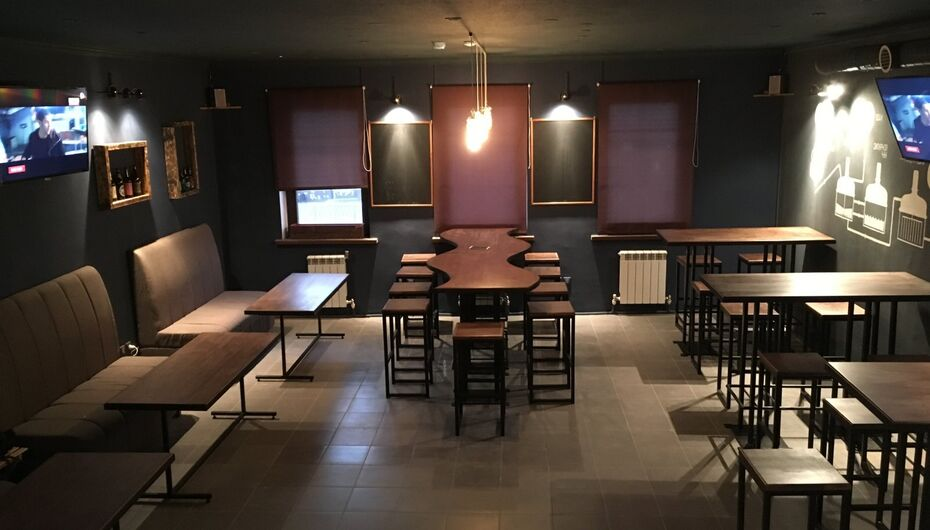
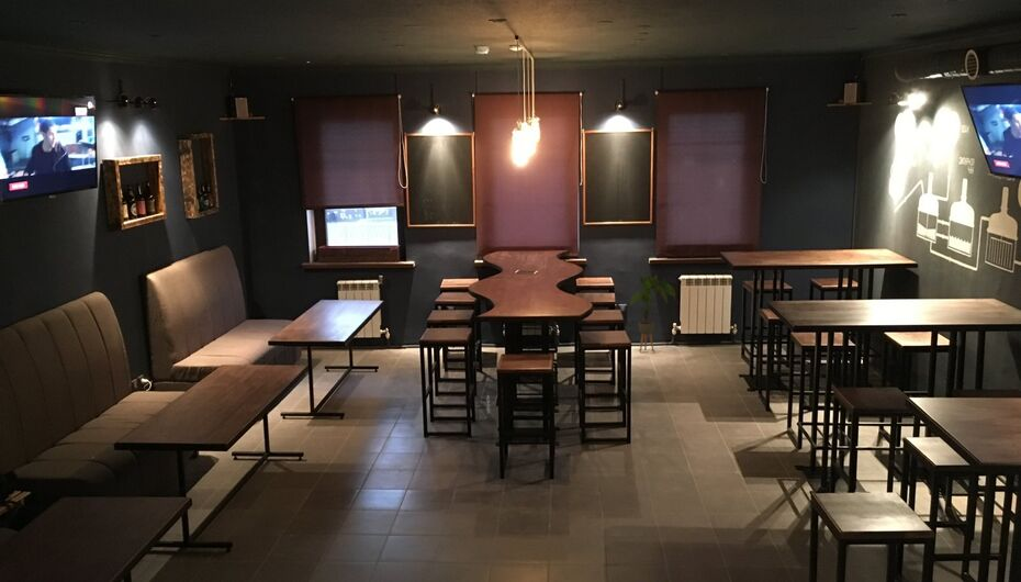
+ house plant (648, 312)
